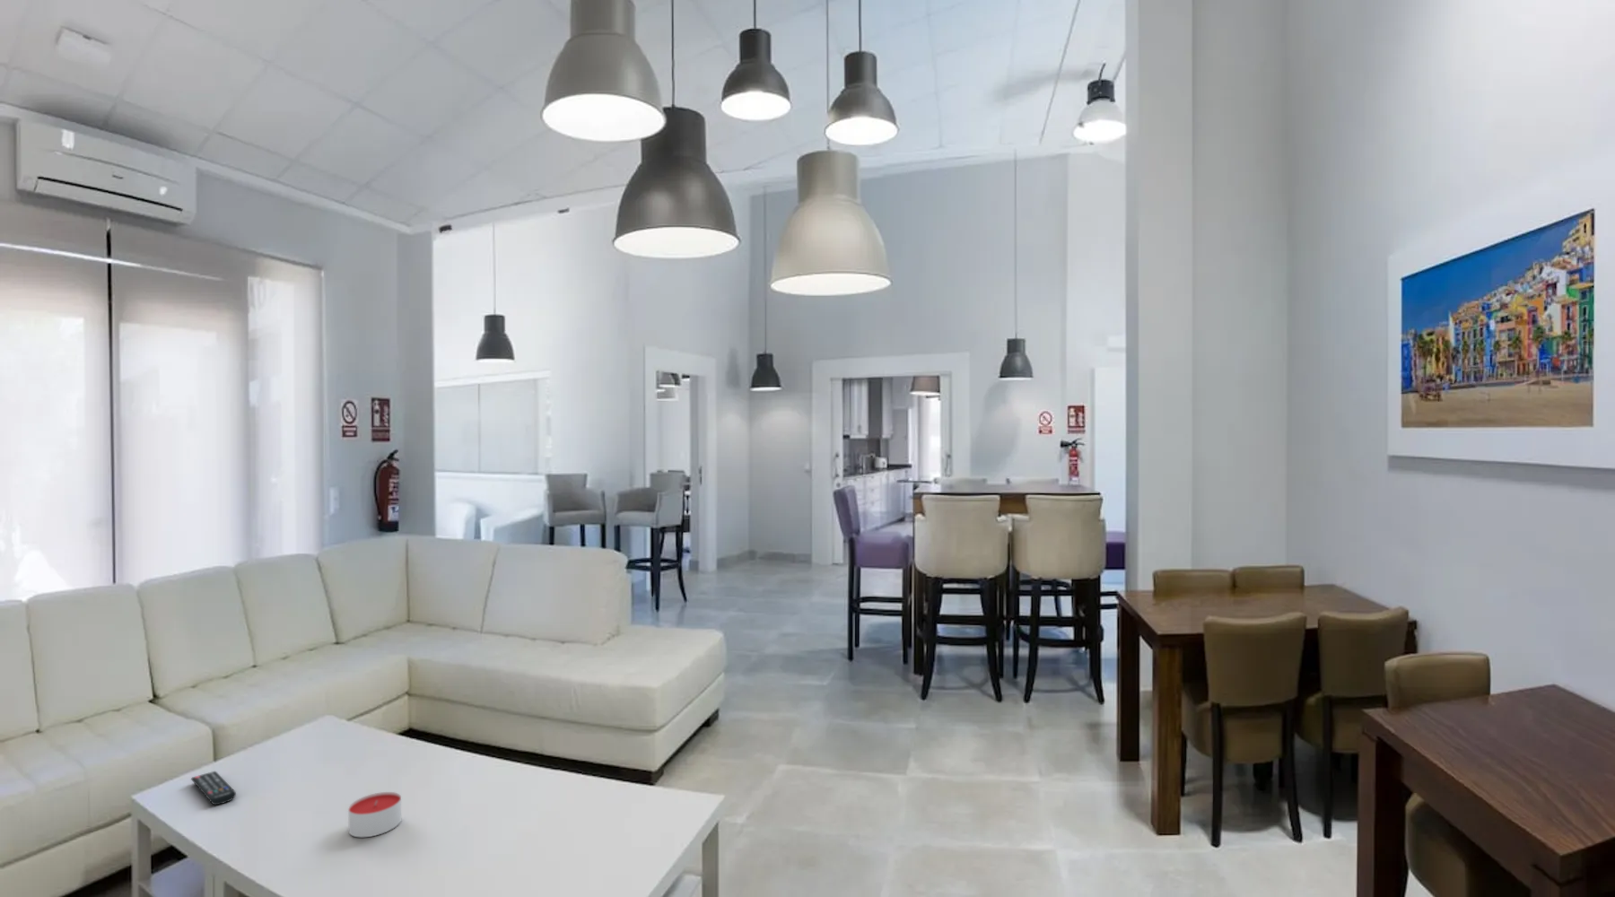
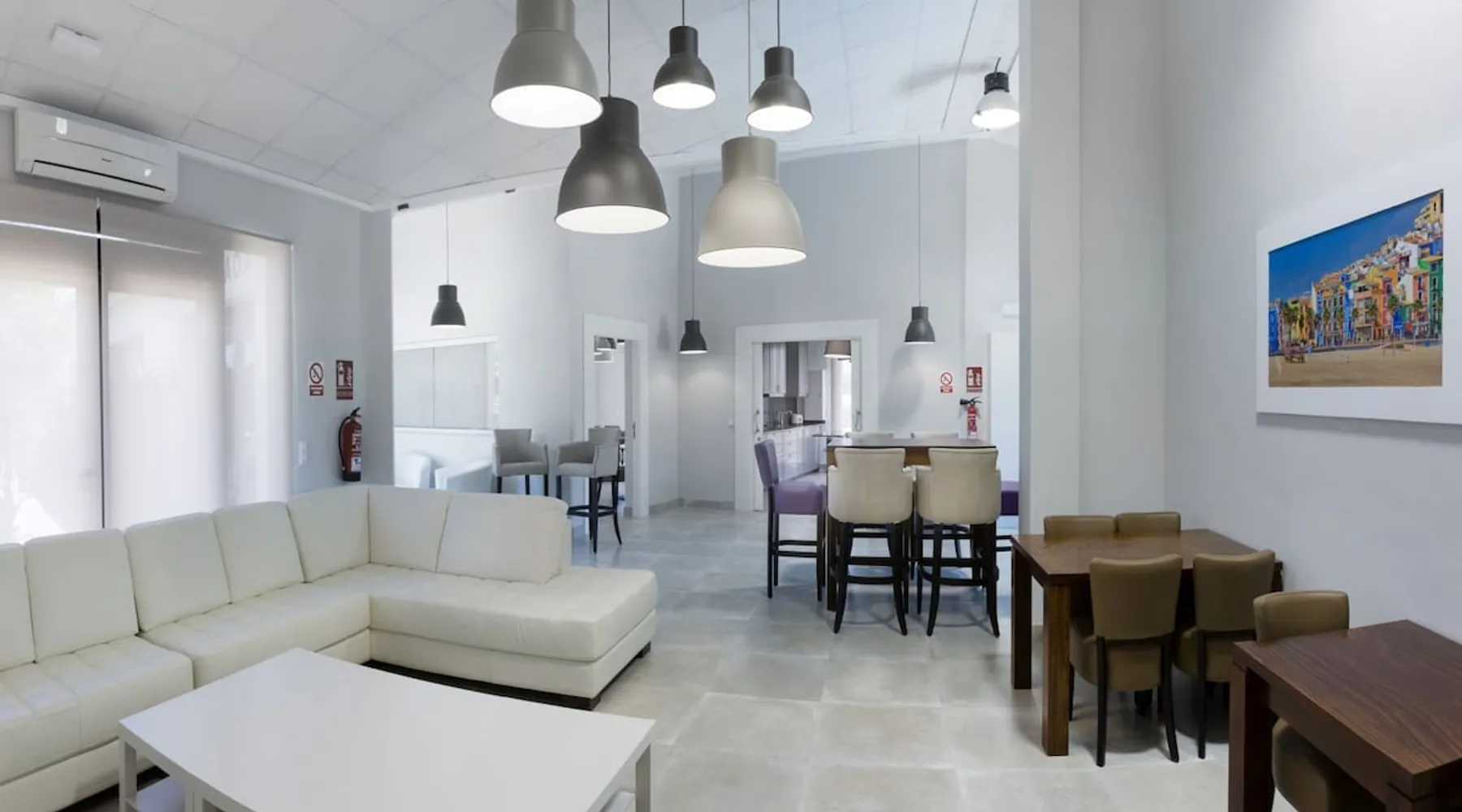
- remote control (212, 788)
- candle (376, 813)
